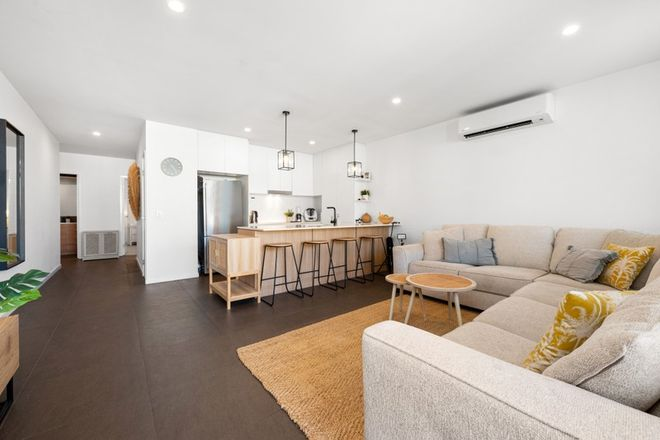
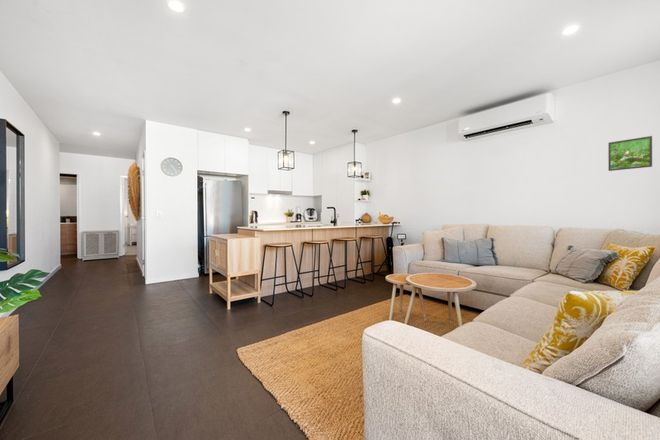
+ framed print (629, 154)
